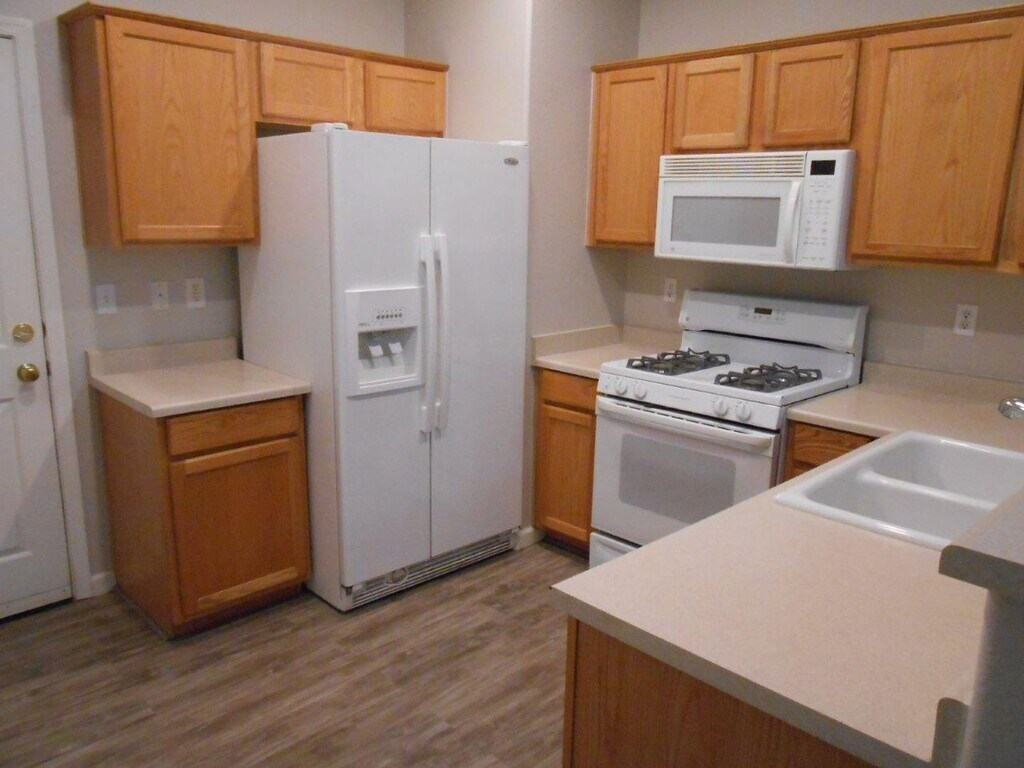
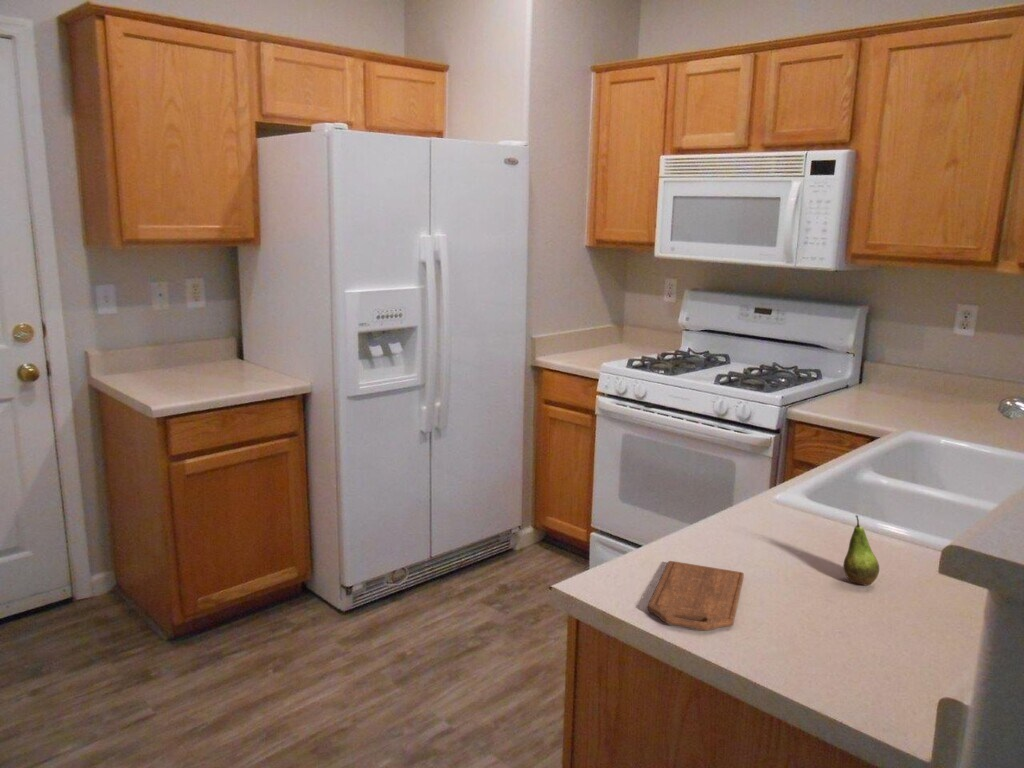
+ fruit (863, 547)
+ cutting board (696, 594)
